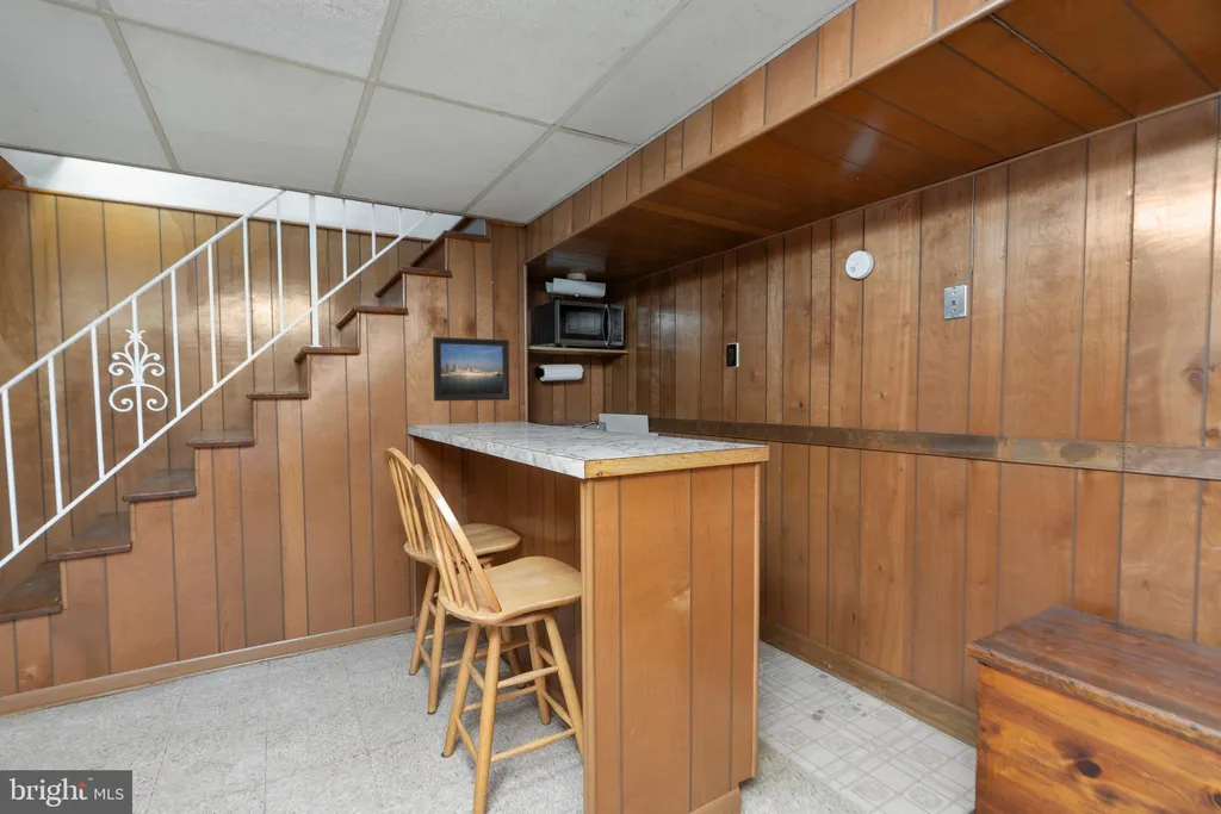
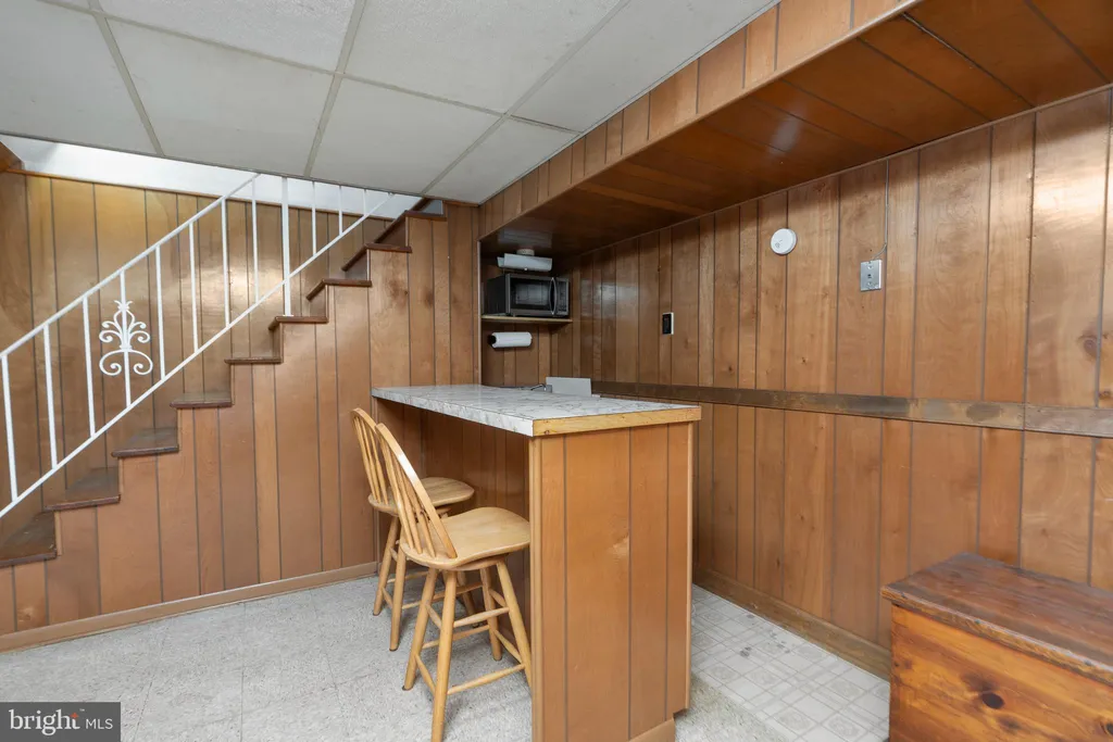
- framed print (472, 369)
